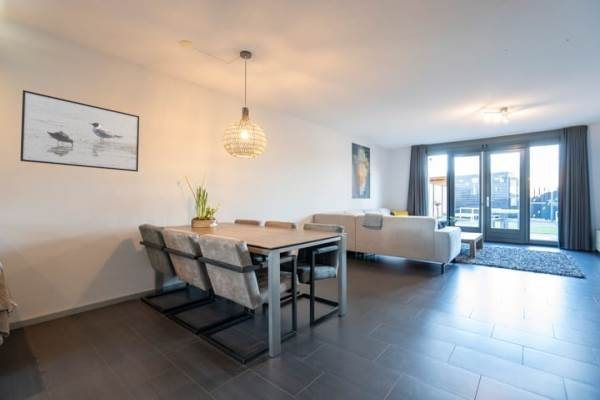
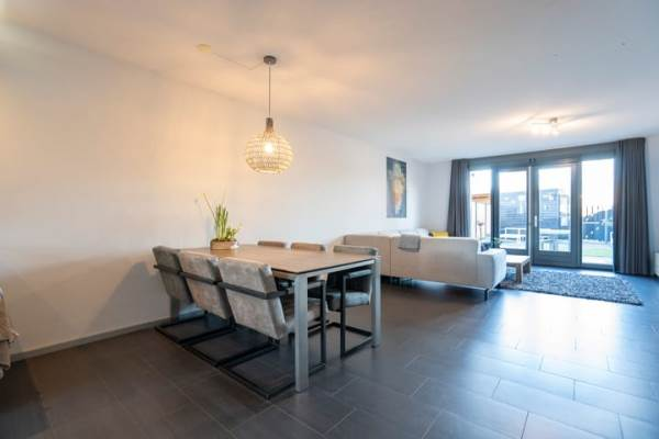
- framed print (87, 135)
